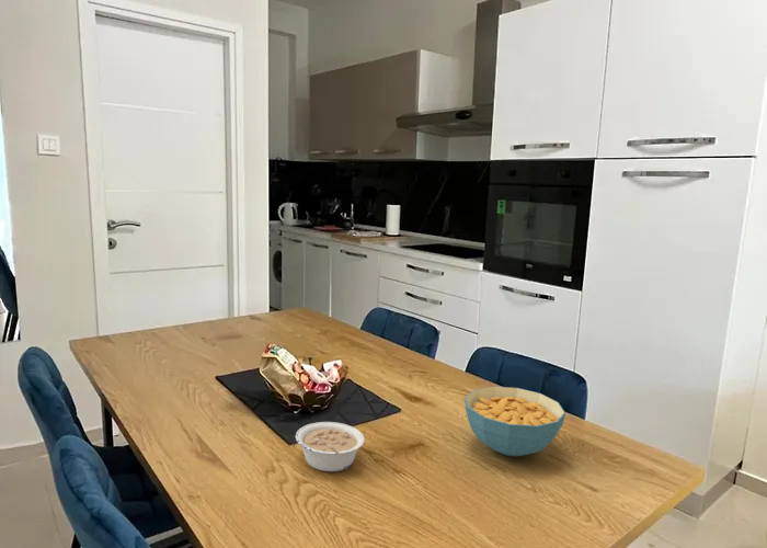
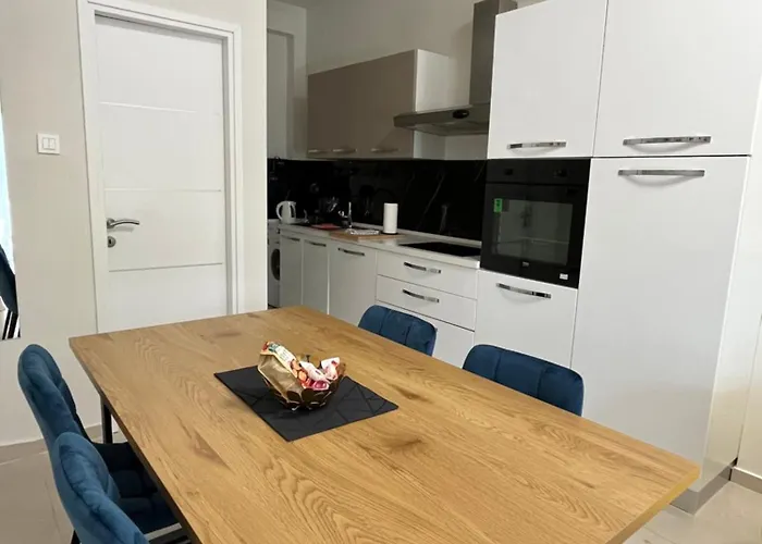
- legume (331, 446)
- cereal bowl (512, 426)
